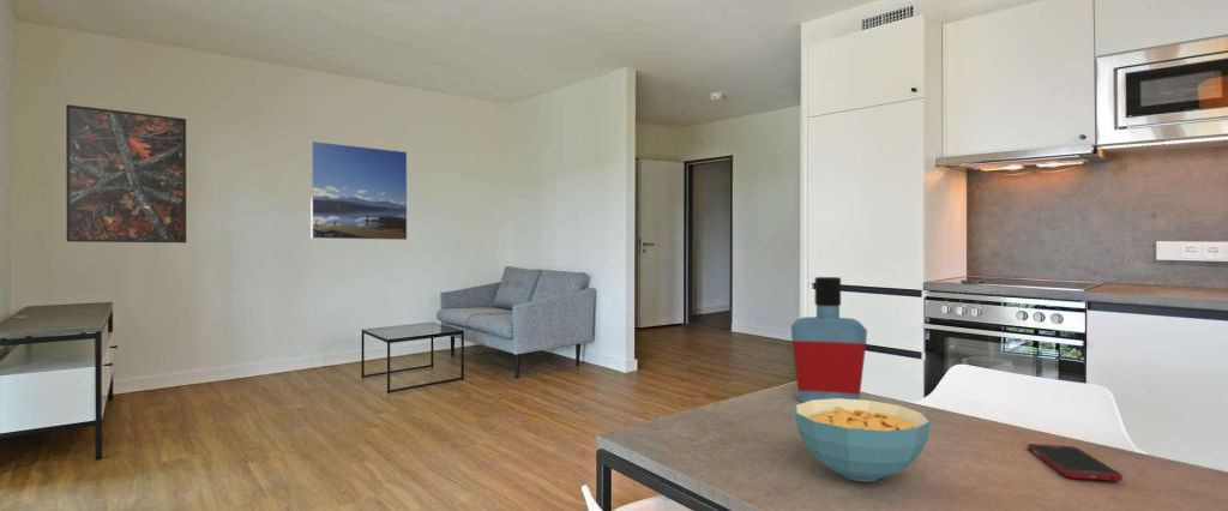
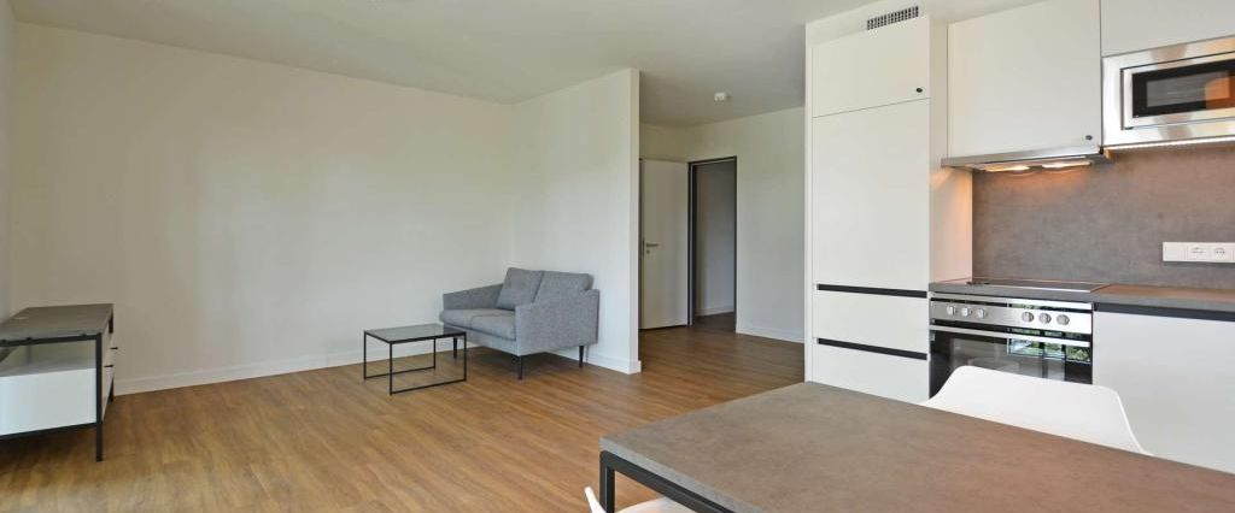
- cereal bowl (859, 444)
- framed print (361, 192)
- cell phone (1071, 461)
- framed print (128, 176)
- bottle (827, 338)
